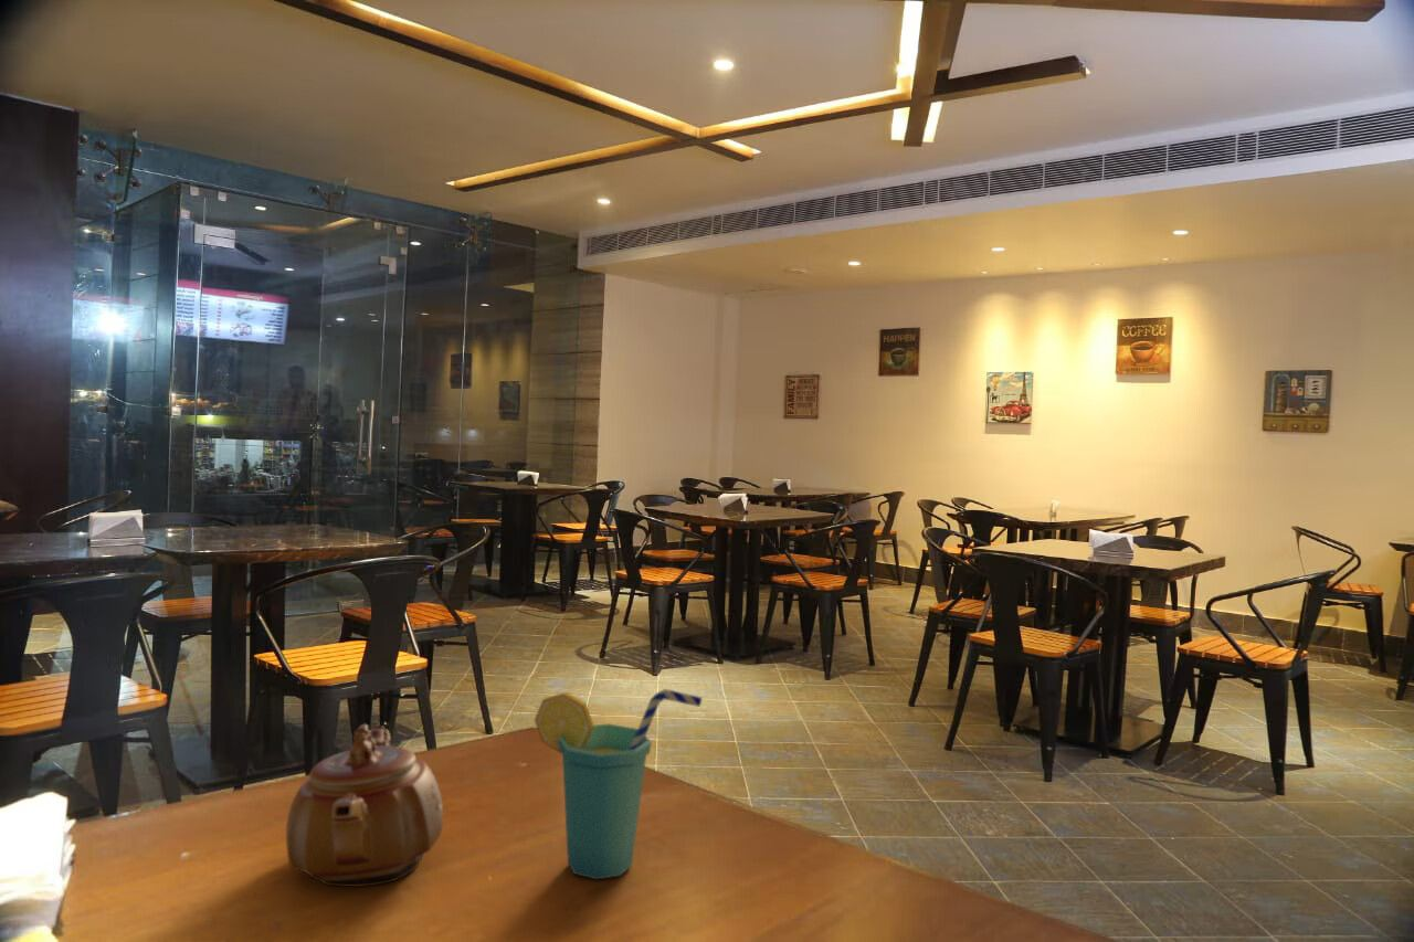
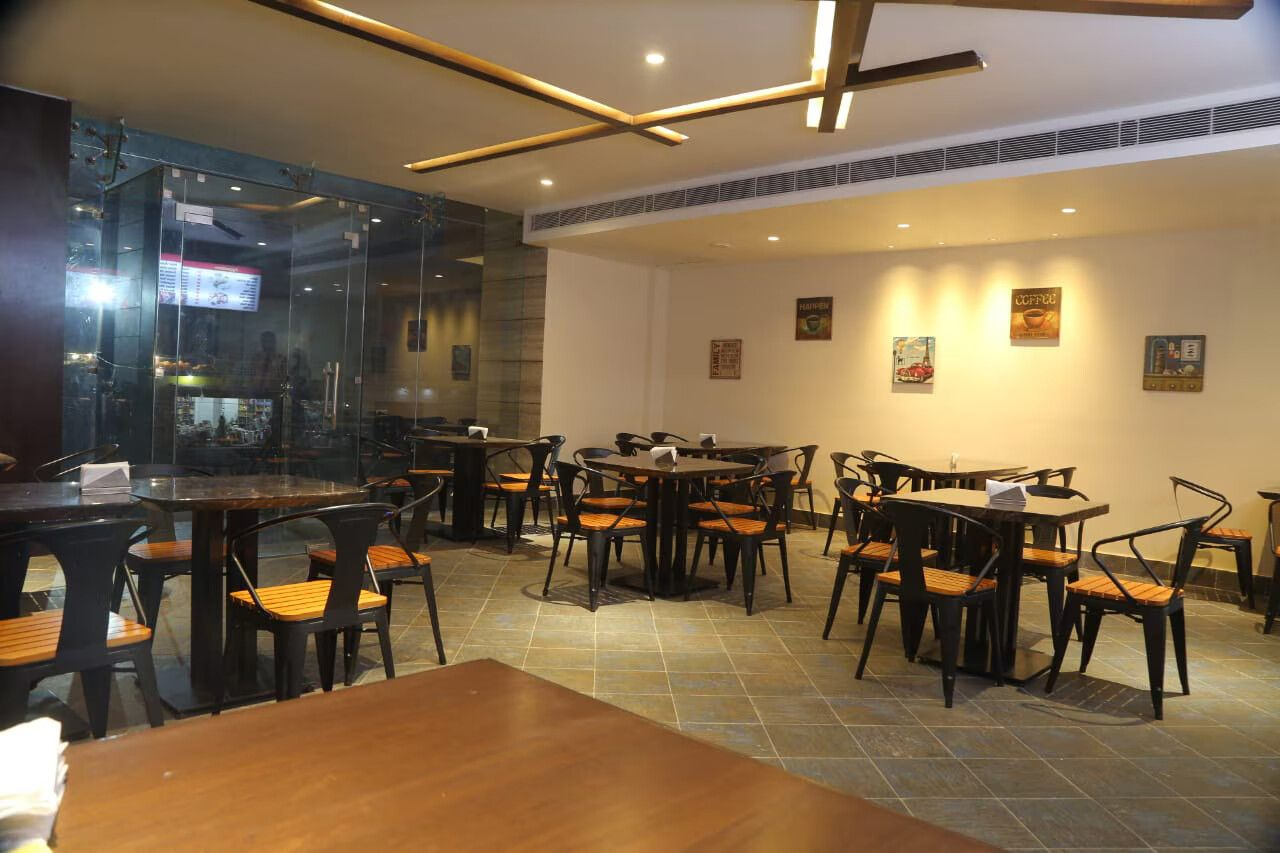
- cup (614, 775)
- teapot (370, 792)
